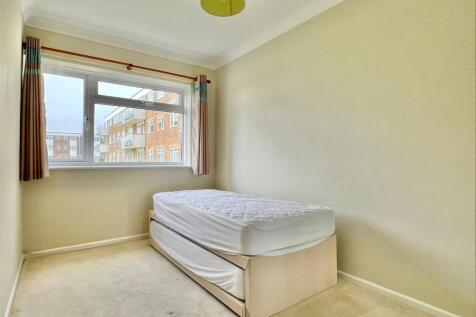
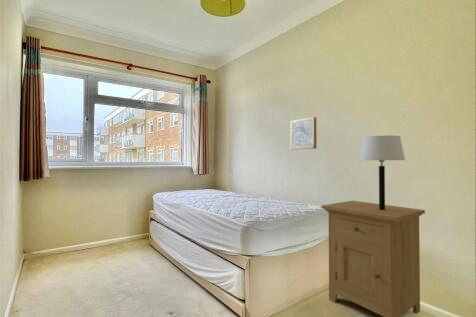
+ table lamp (381, 172)
+ wall art (303, 134)
+ nightstand (370, 256)
